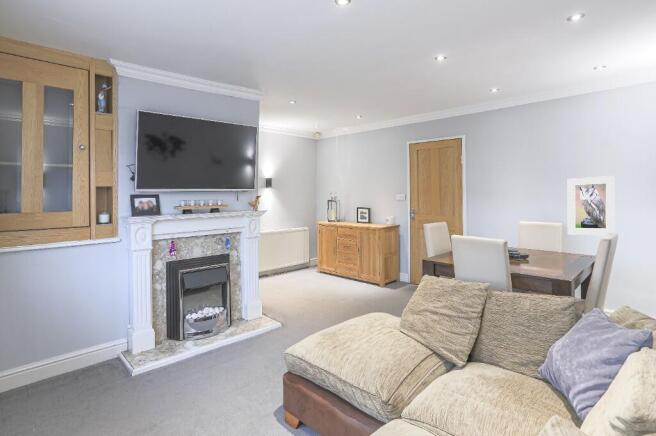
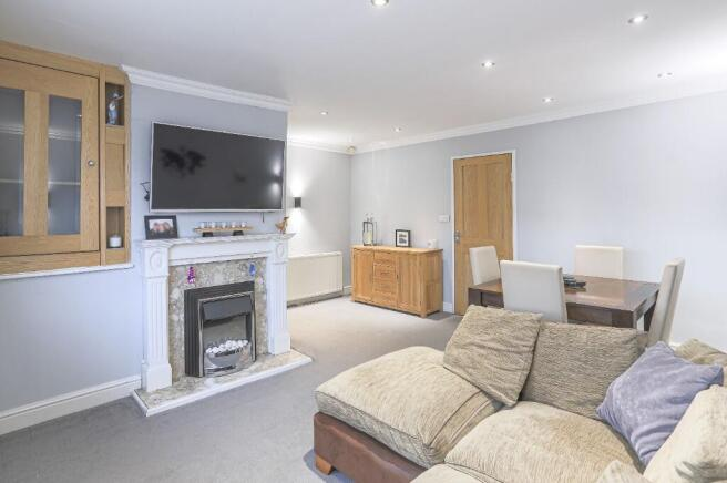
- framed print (590, 206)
